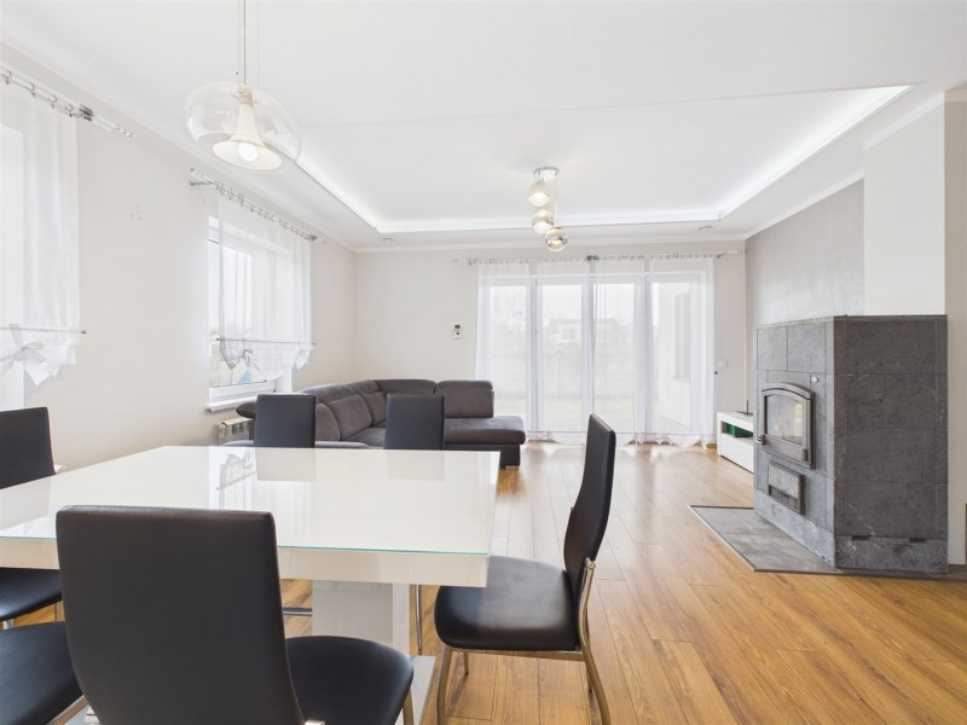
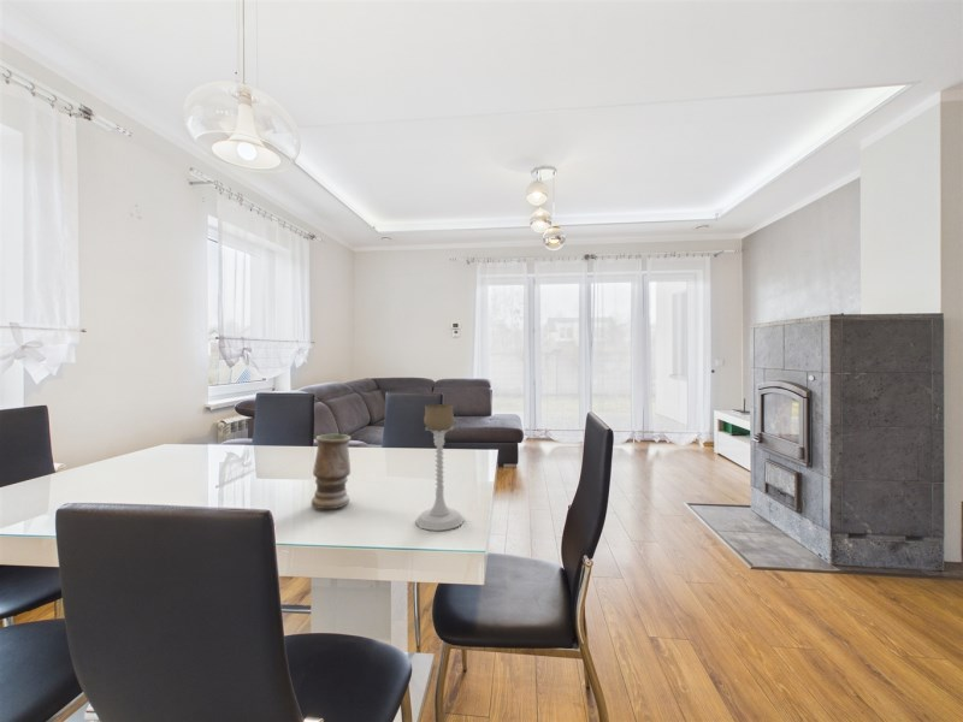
+ vase (331, 471)
+ candle holder (439, 463)
